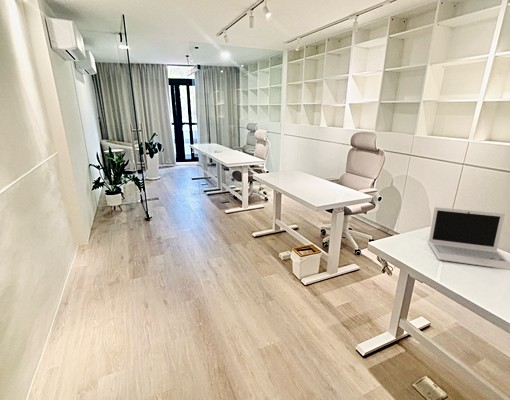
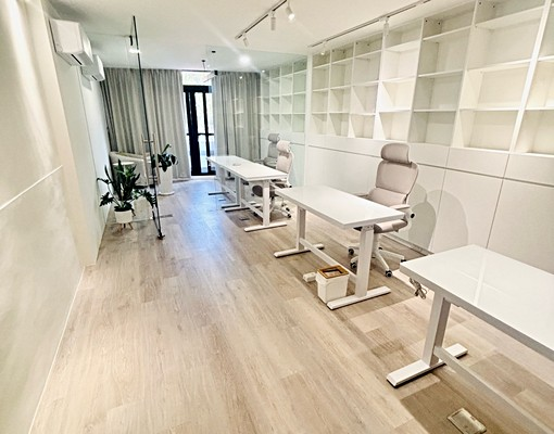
- laptop (472, 236)
